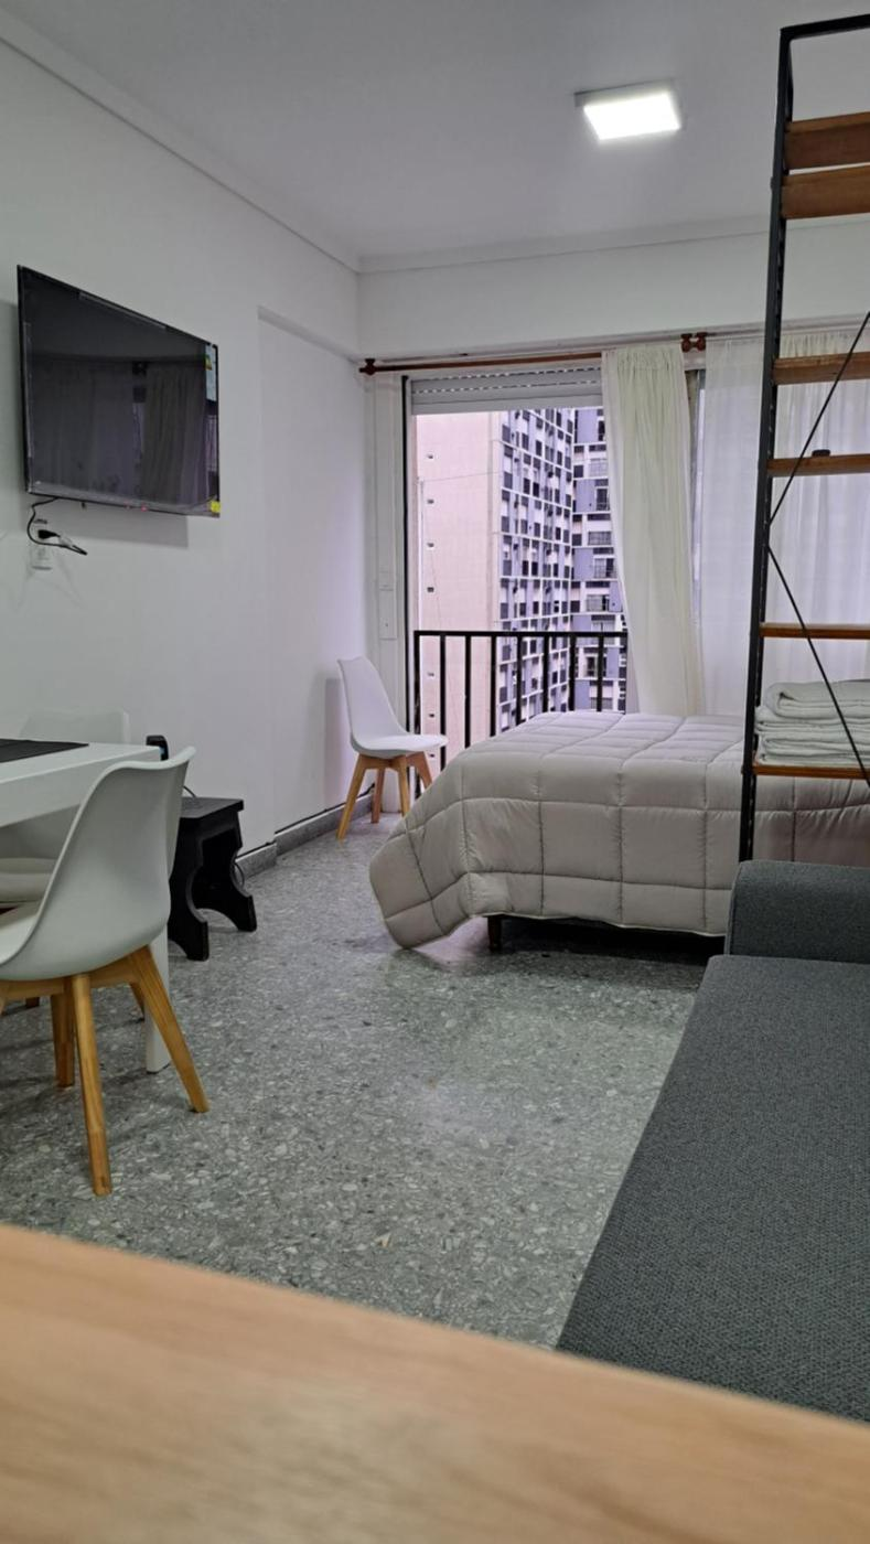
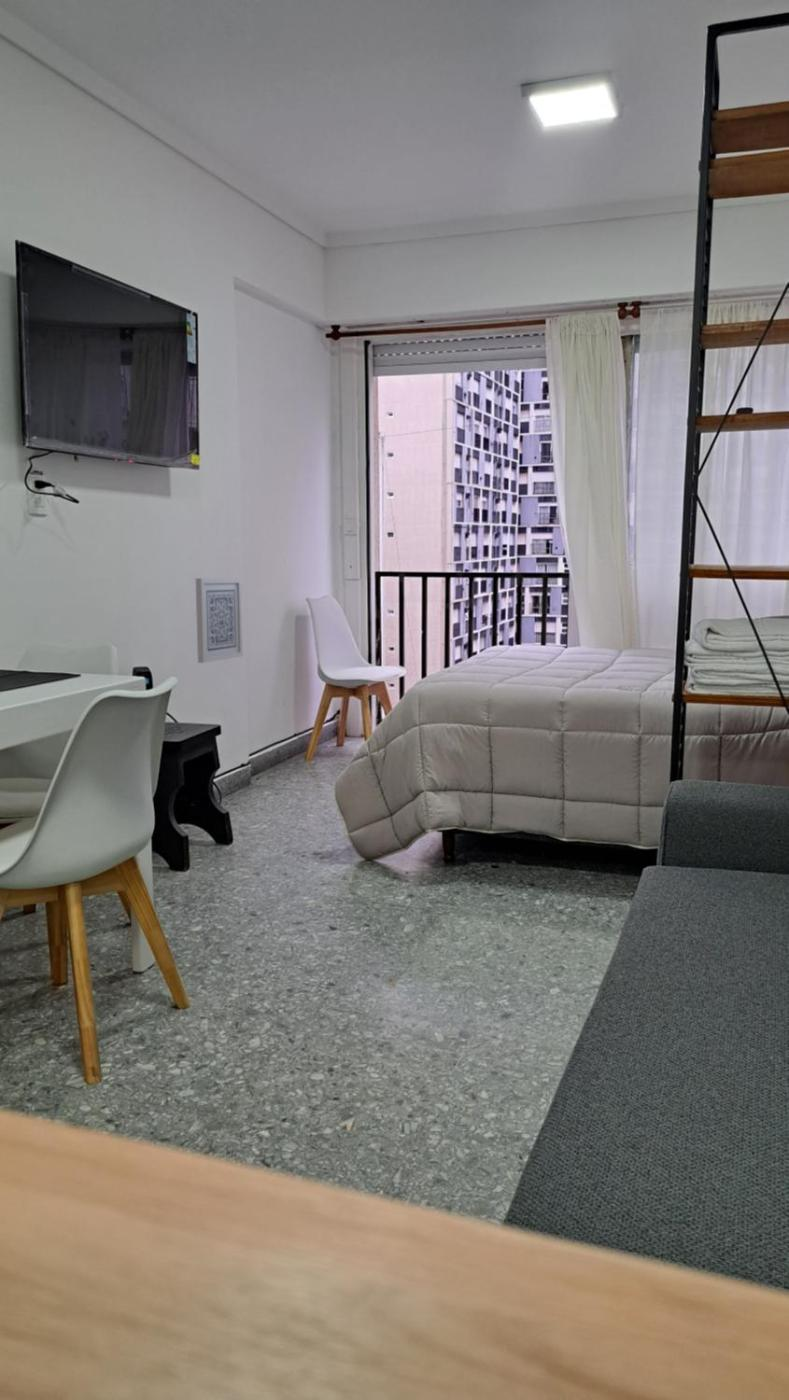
+ wall art (220, 619)
